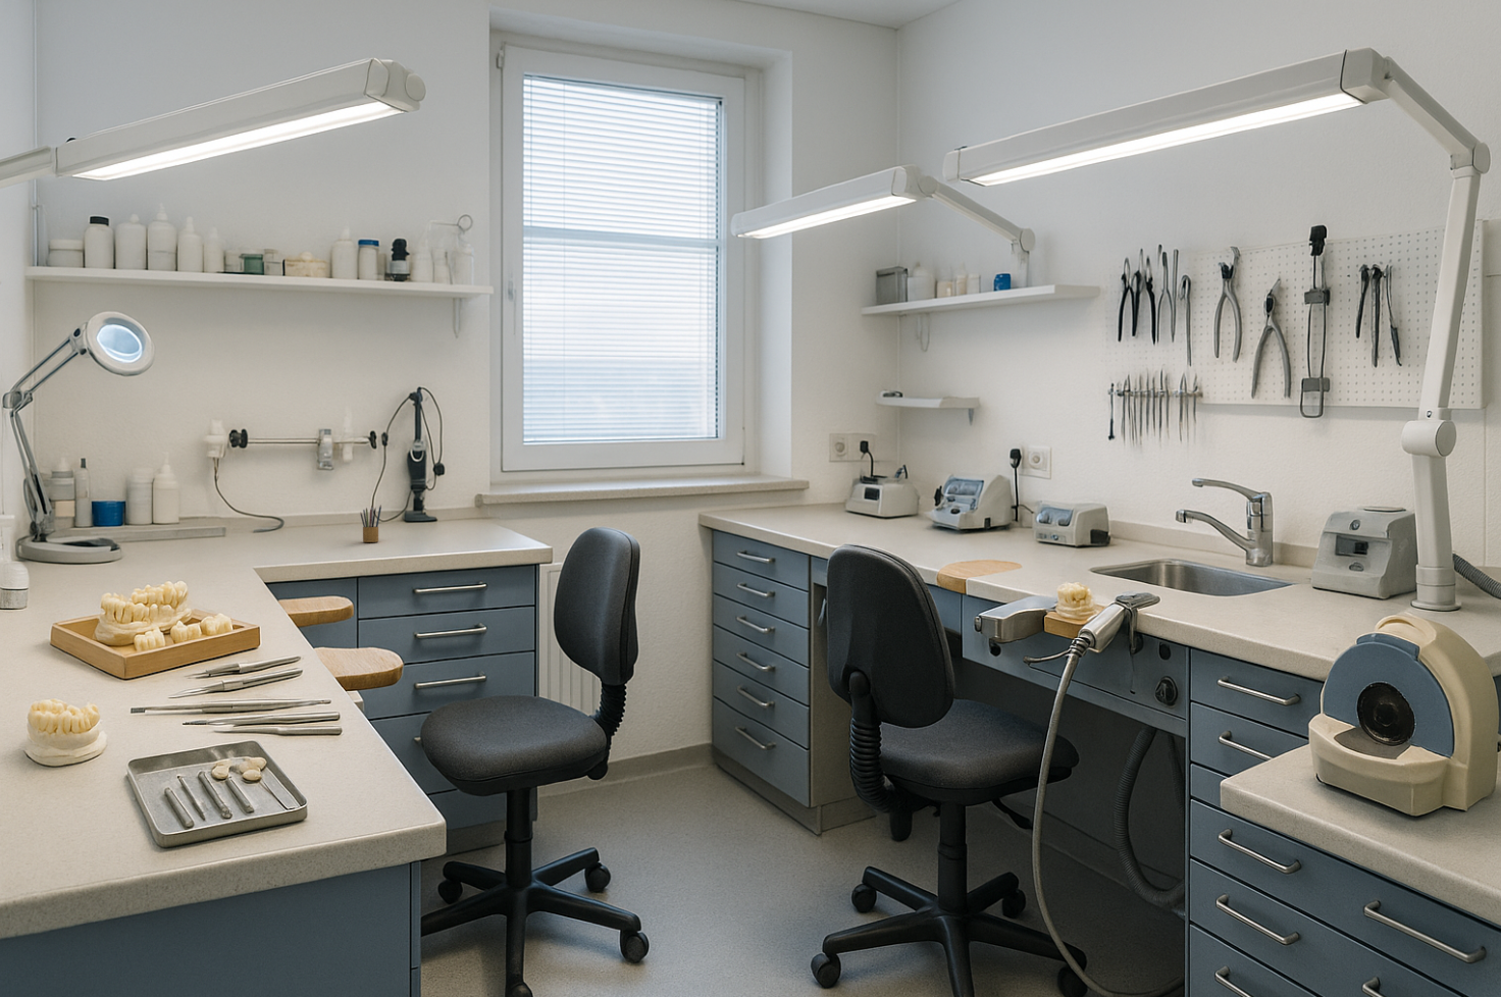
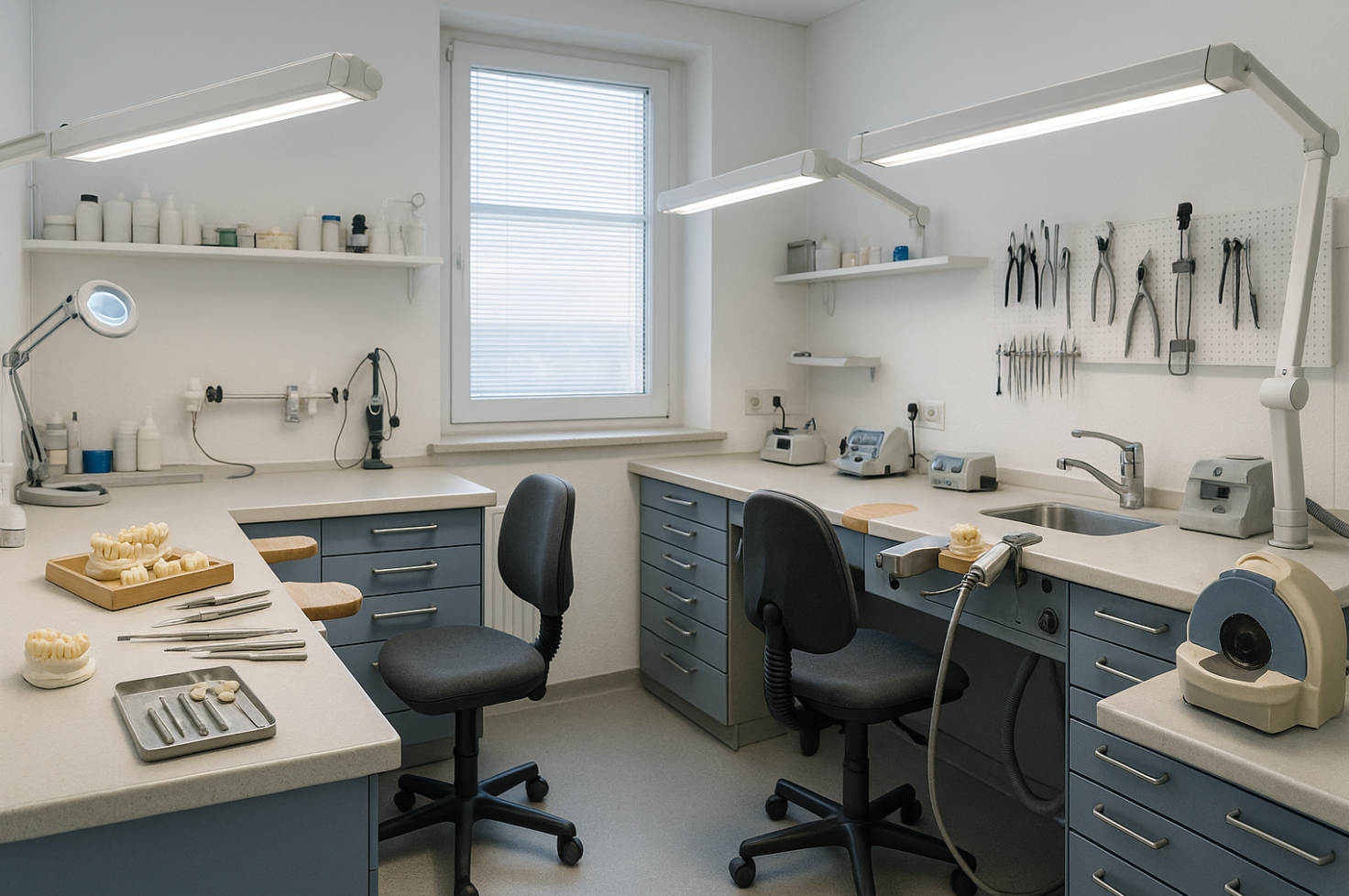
- pencil box (372, 523)
